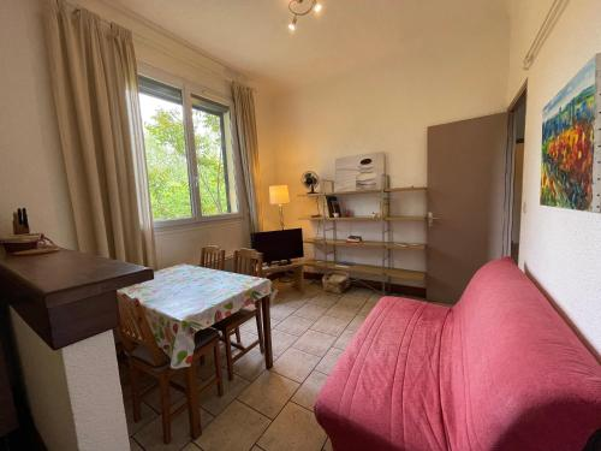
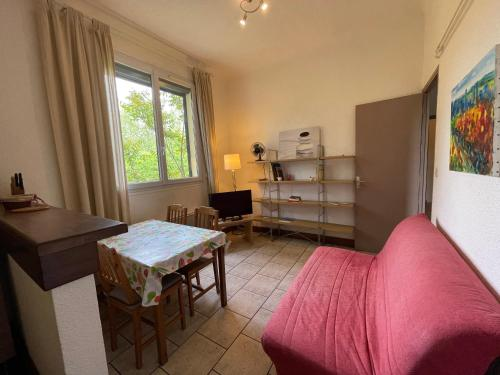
- woven basket (335, 279)
